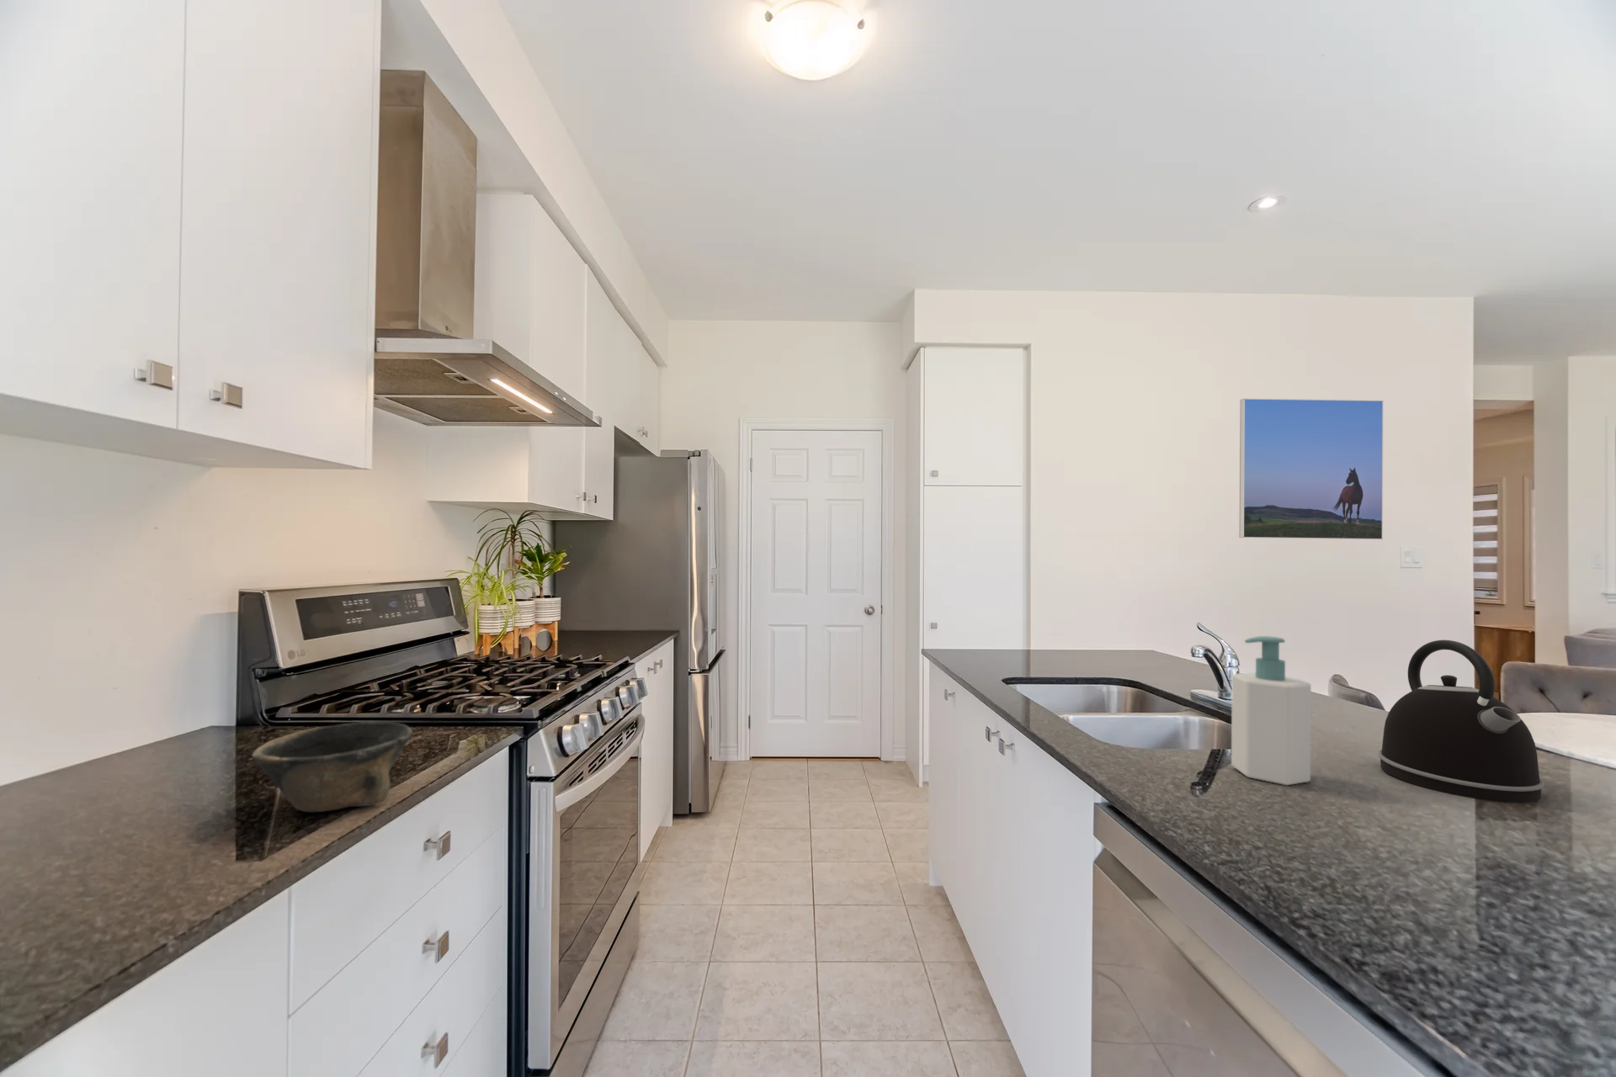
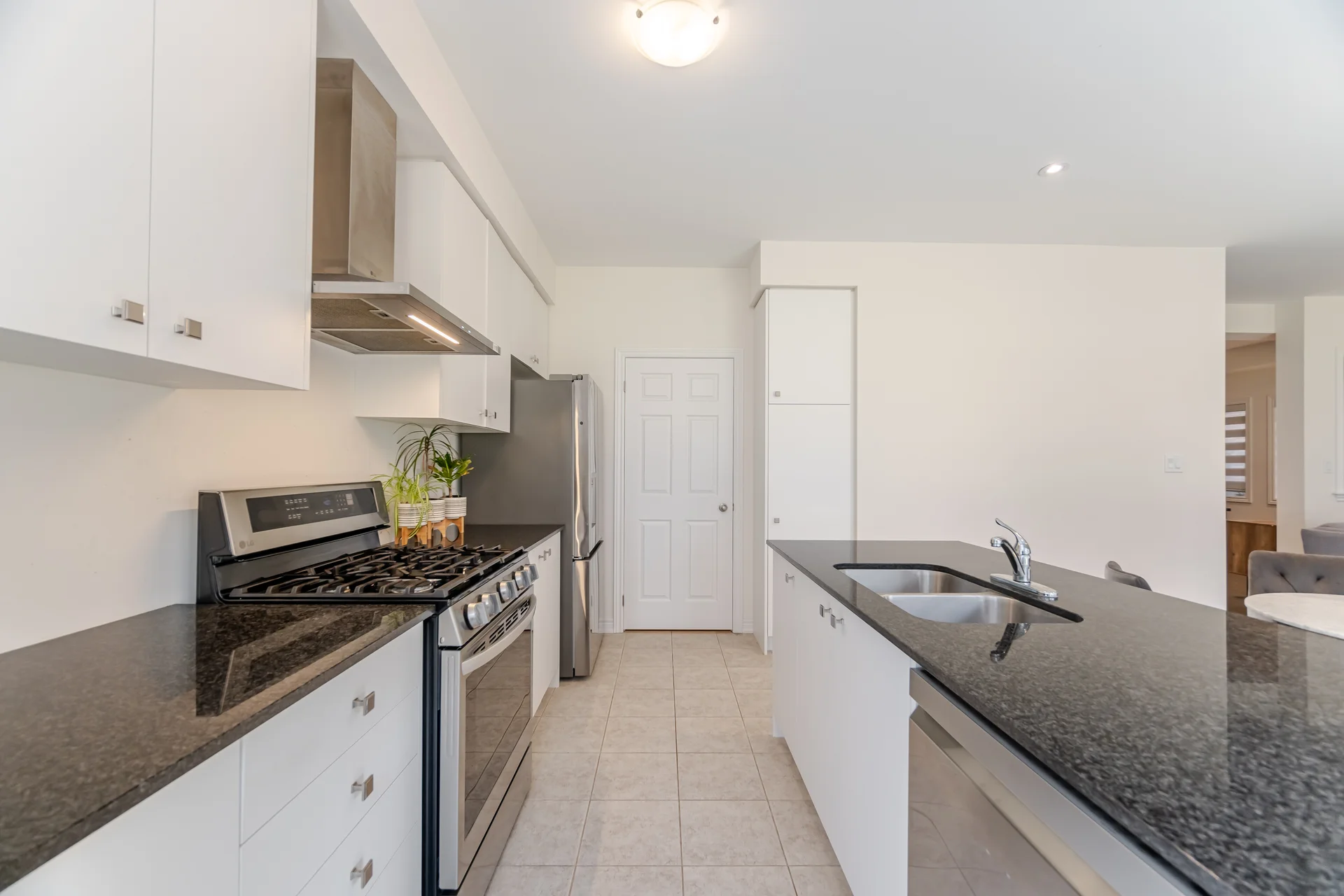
- bowl (337, 768)
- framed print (1311, 469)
- soap bottle (1270, 706)
- kettle (1455, 710)
